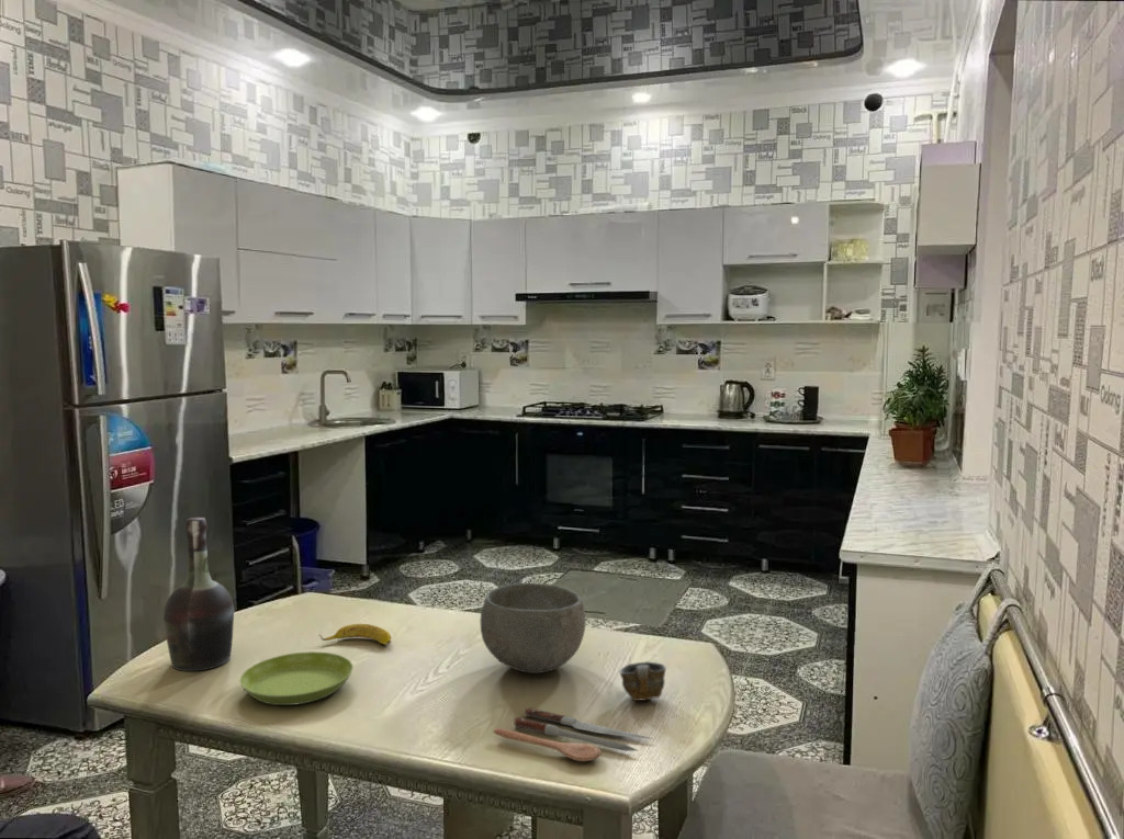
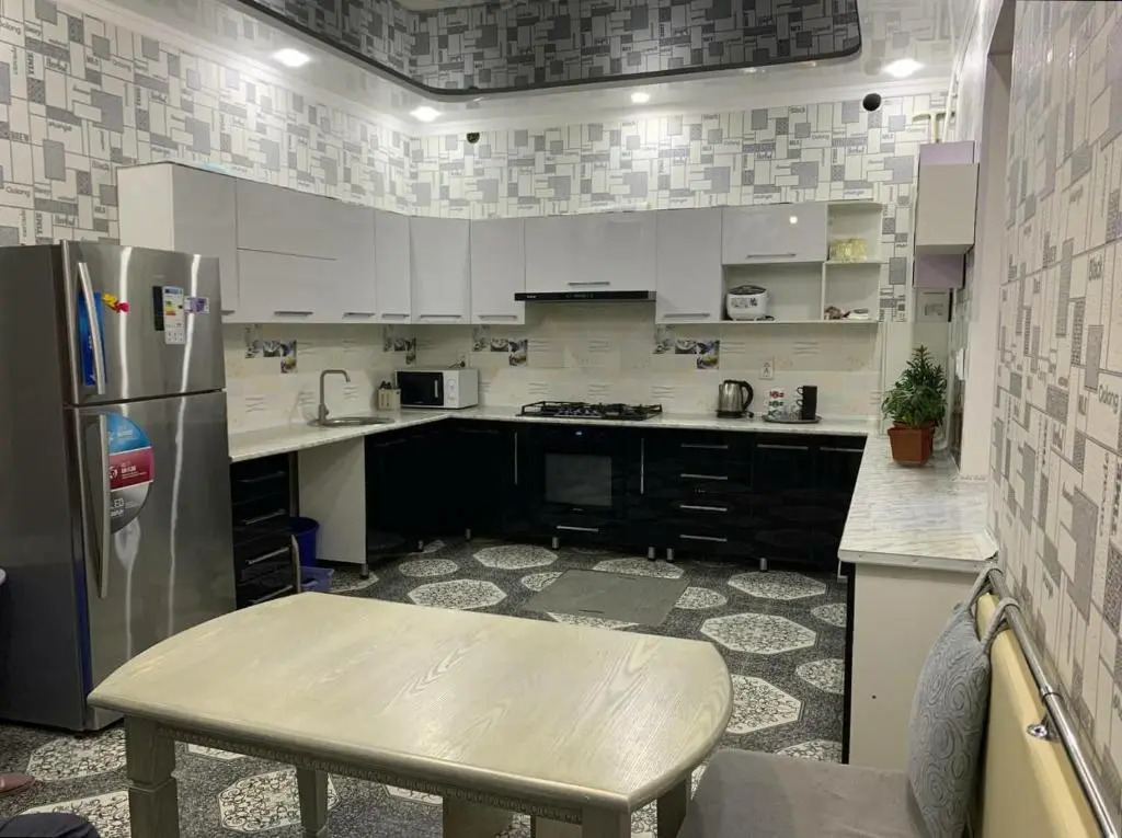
- banana (359, 635)
- spoon (572, 737)
- bowl (532, 631)
- cognac bottle (198, 590)
- cup (640, 678)
- saucer (297, 679)
